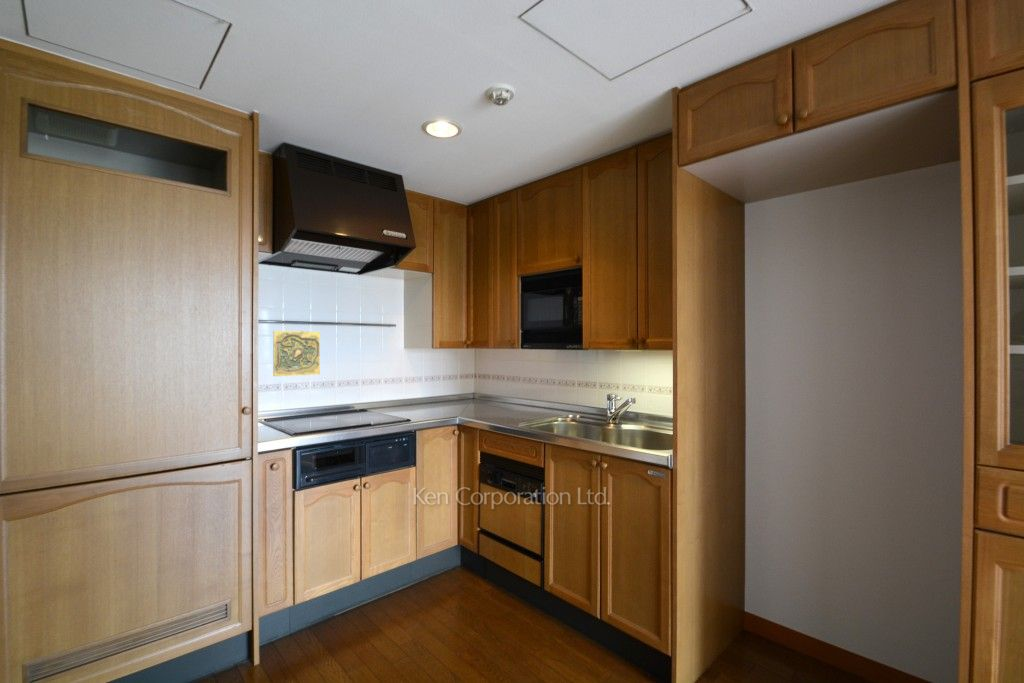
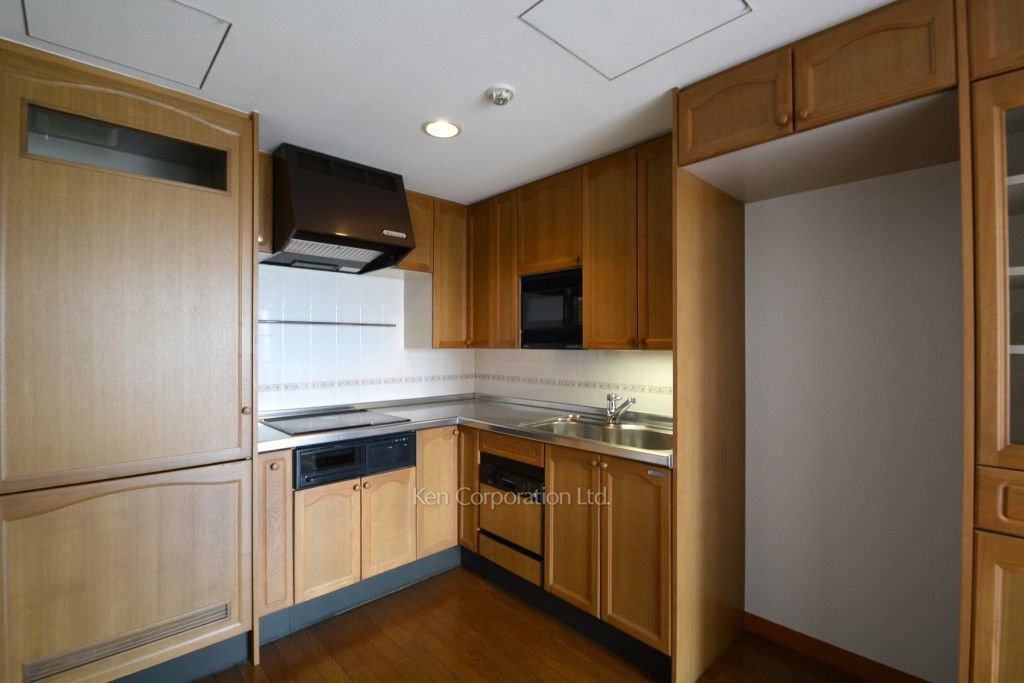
- decorative tile (297, 353)
